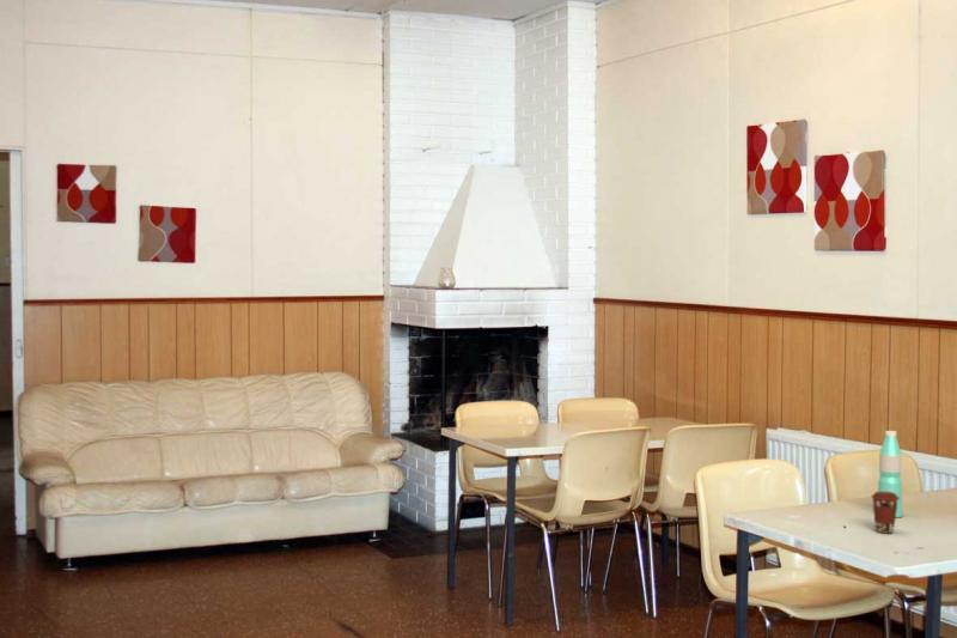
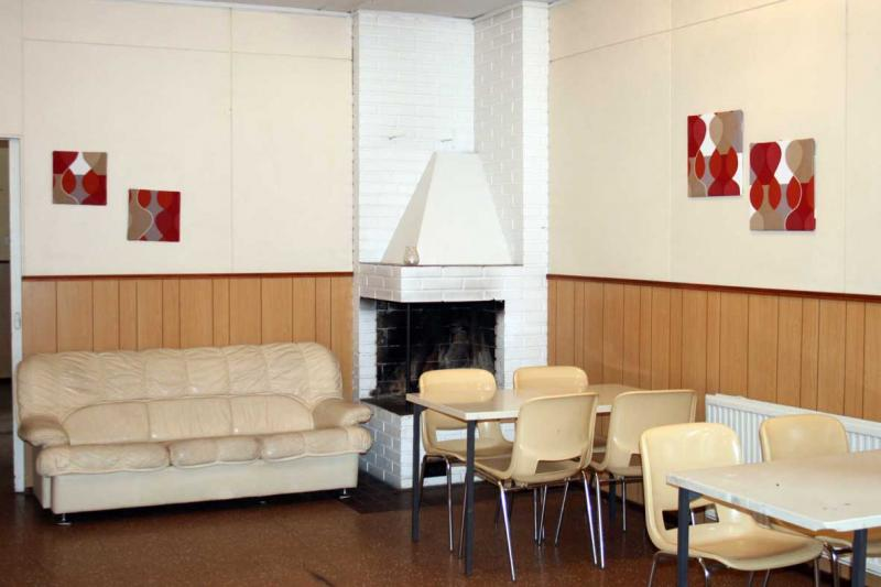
- coffee cup (884, 512)
- water bottle (890, 473)
